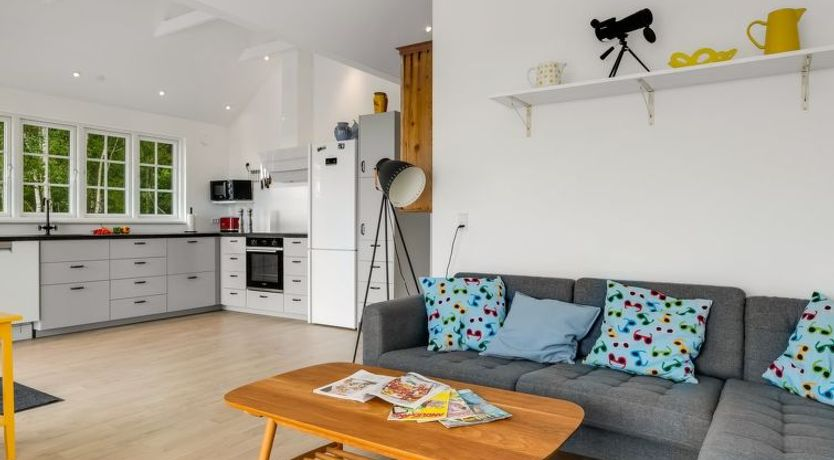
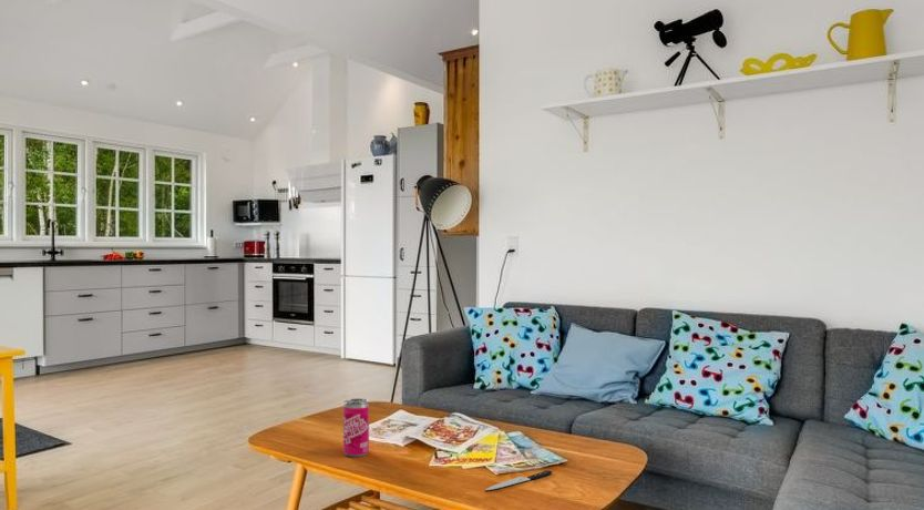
+ beverage can (356, 427)
+ kitchen knife (520, 480)
